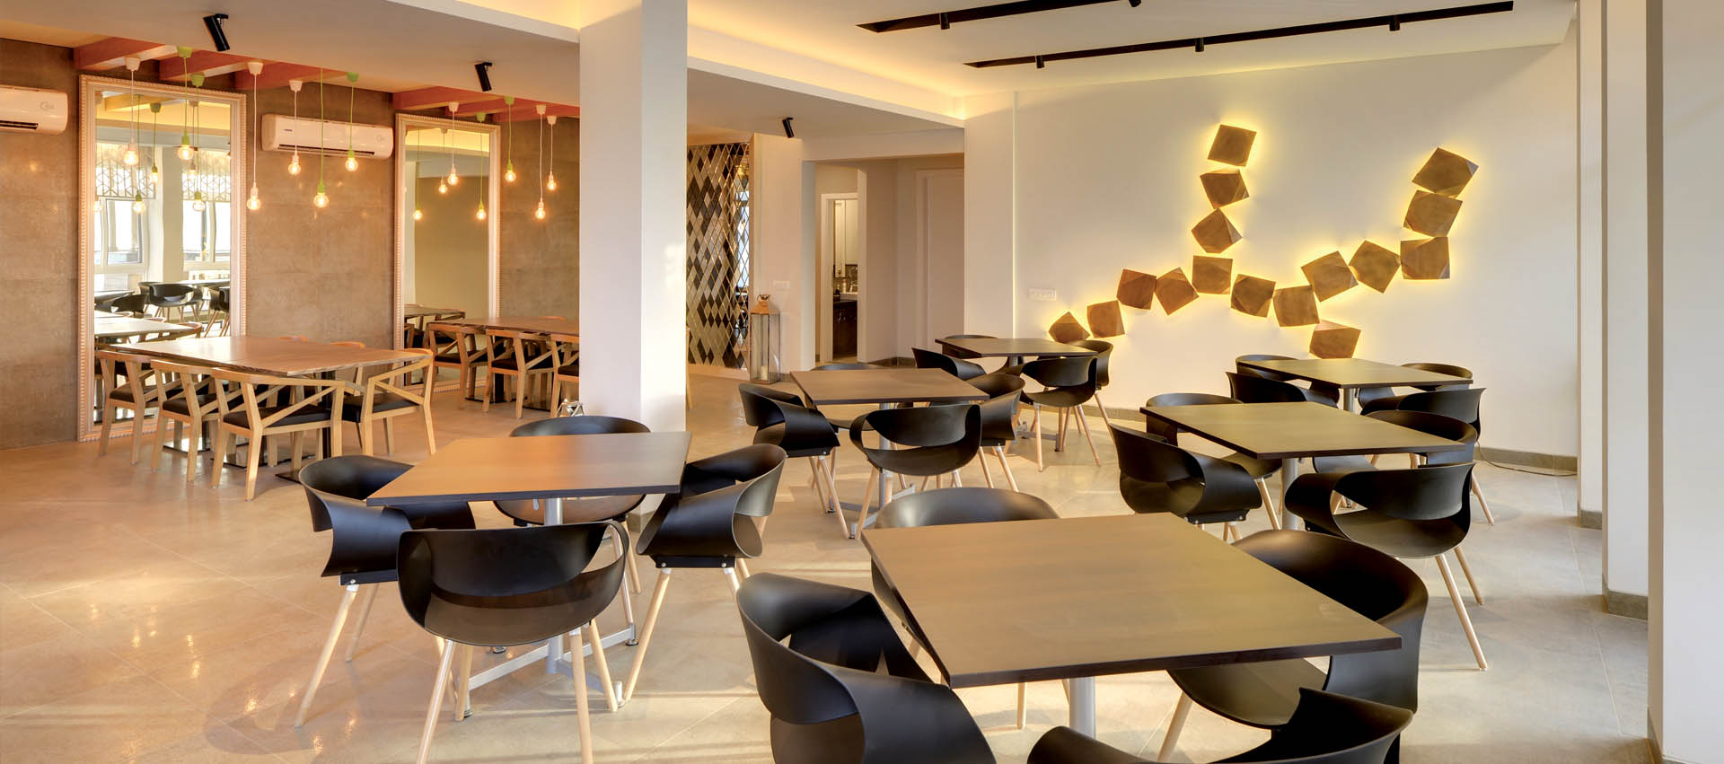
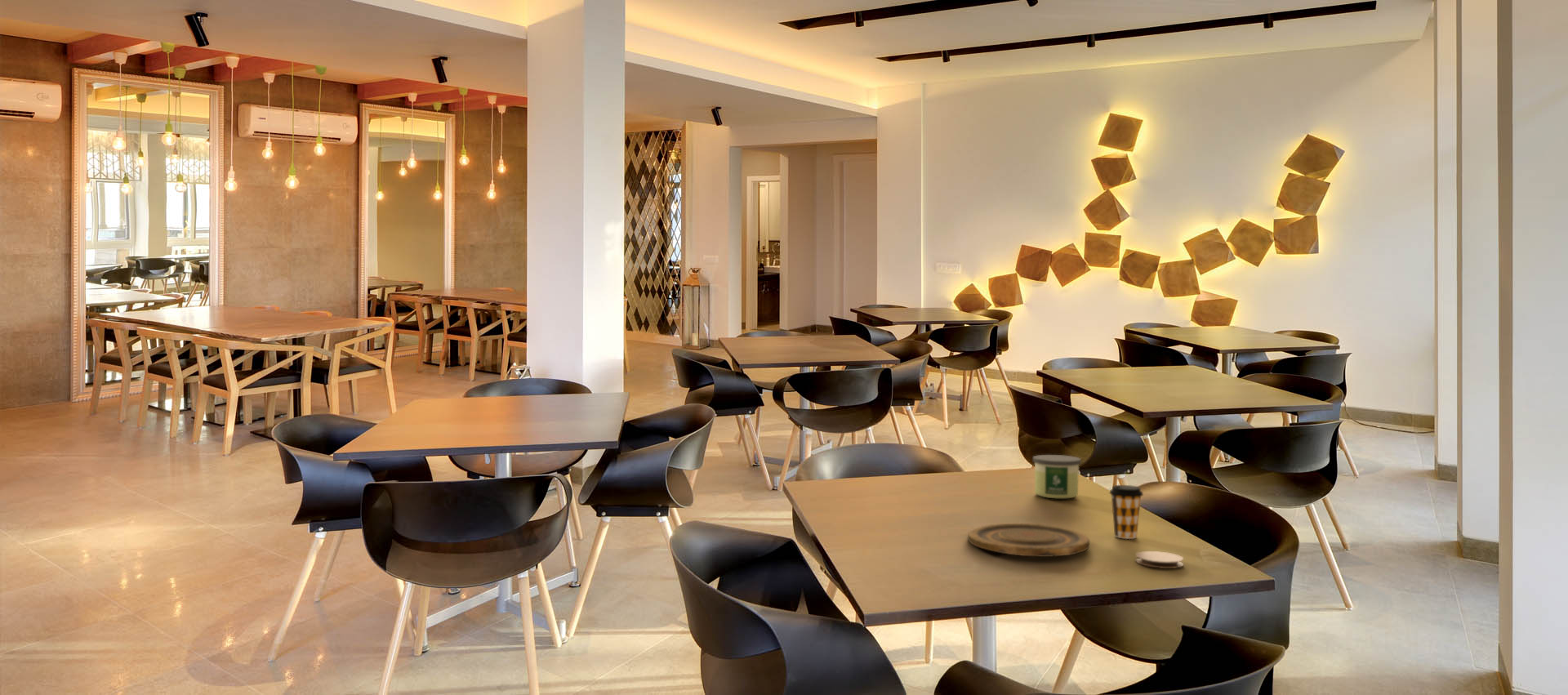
+ coffee cup (1125, 511)
+ coaster (1159, 559)
+ candle (1056, 476)
+ plate (1027, 539)
